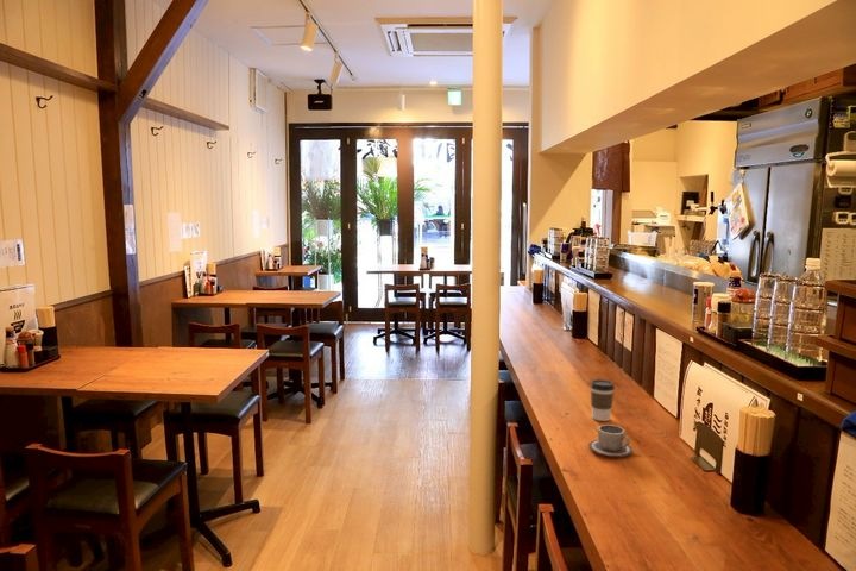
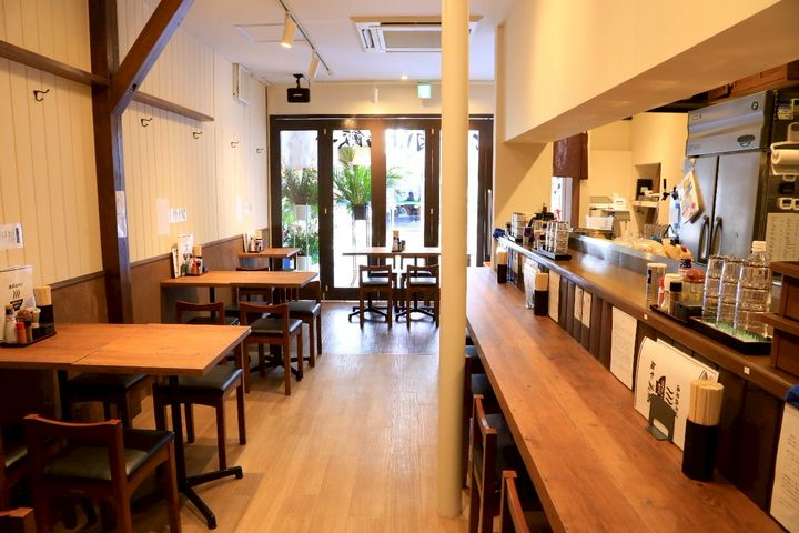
- cup (610, 439)
- coffee cup (602, 400)
